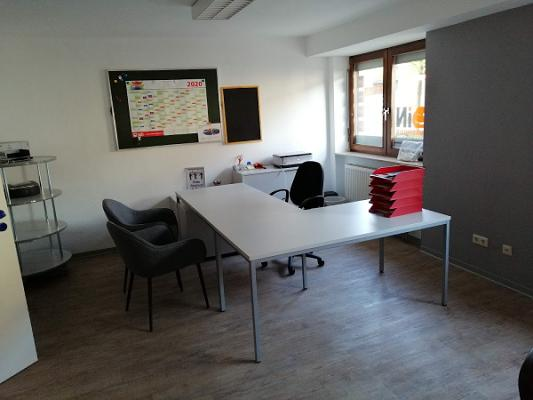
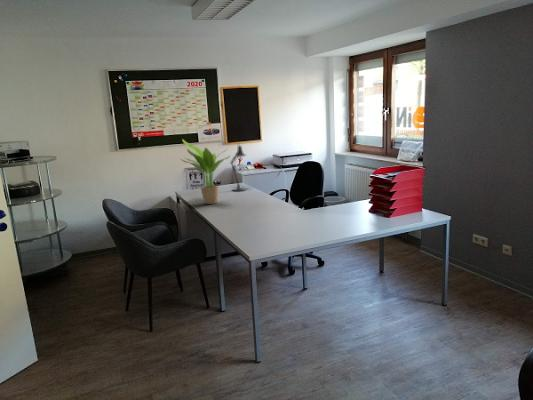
+ potted plant (204, 171)
+ desk lamp (234, 169)
